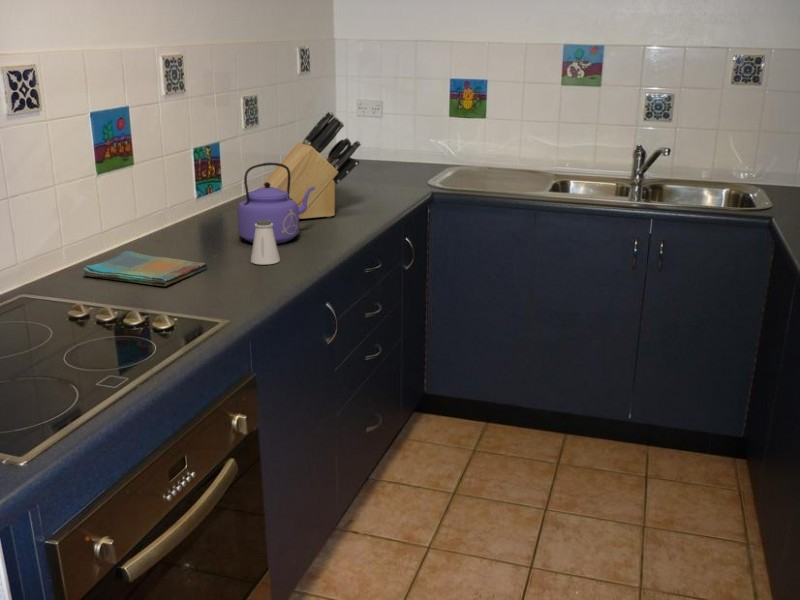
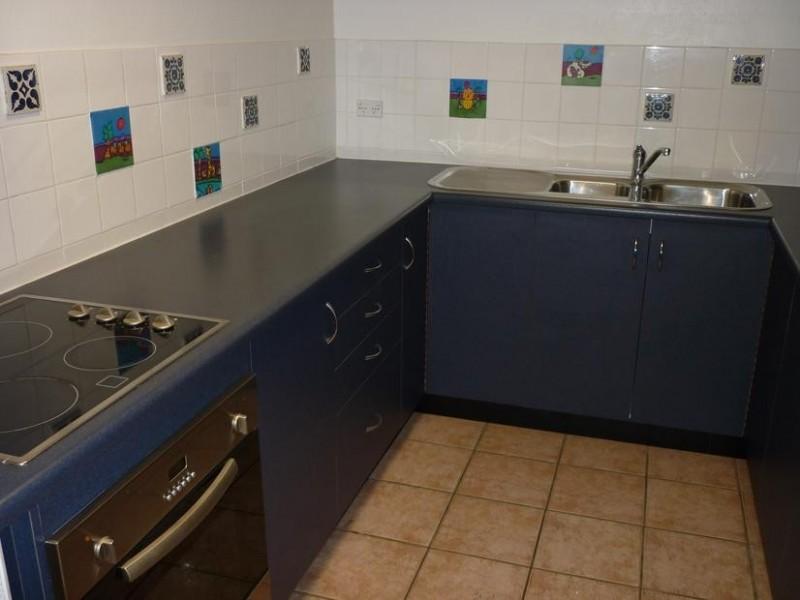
- kettle (278, 200)
- dish towel (145, 267)
- knife block (302, 165)
- saltshaker (264, 241)
